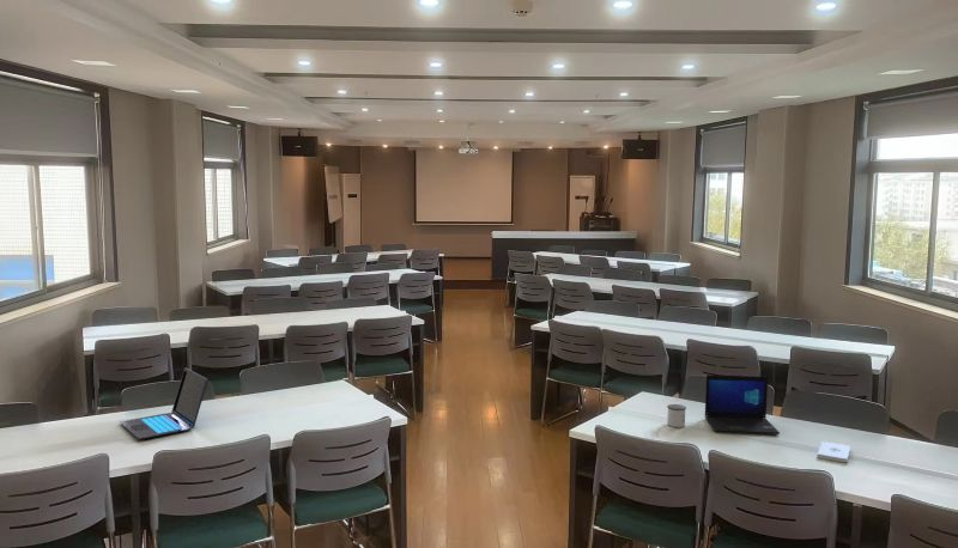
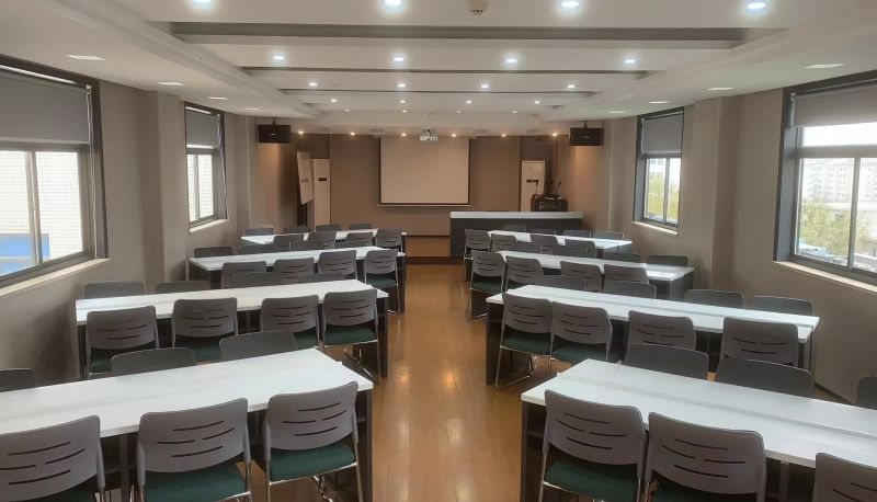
- mug (675, 414)
- laptop (741, 403)
- notepad (833, 451)
- laptop (174, 403)
